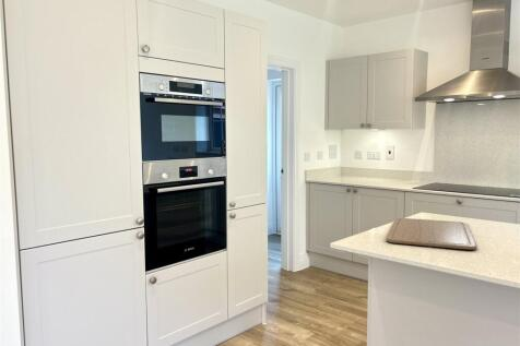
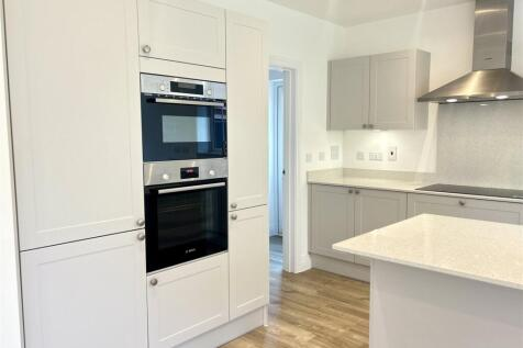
- chopping board (429, 230)
